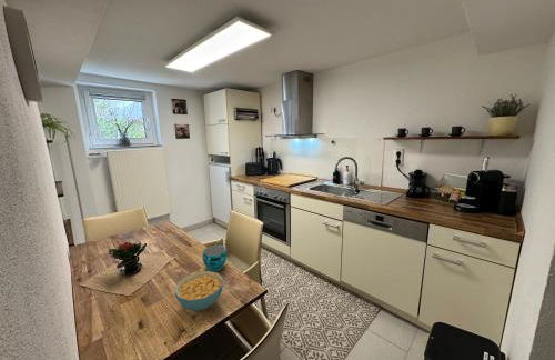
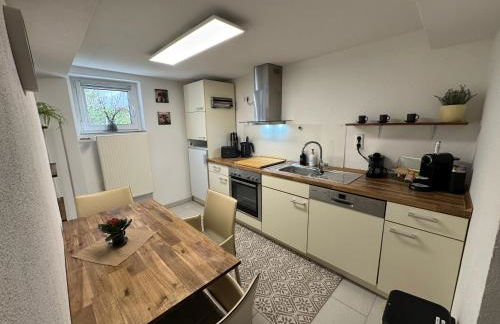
- cup (214, 259)
- cereal bowl (200, 294)
